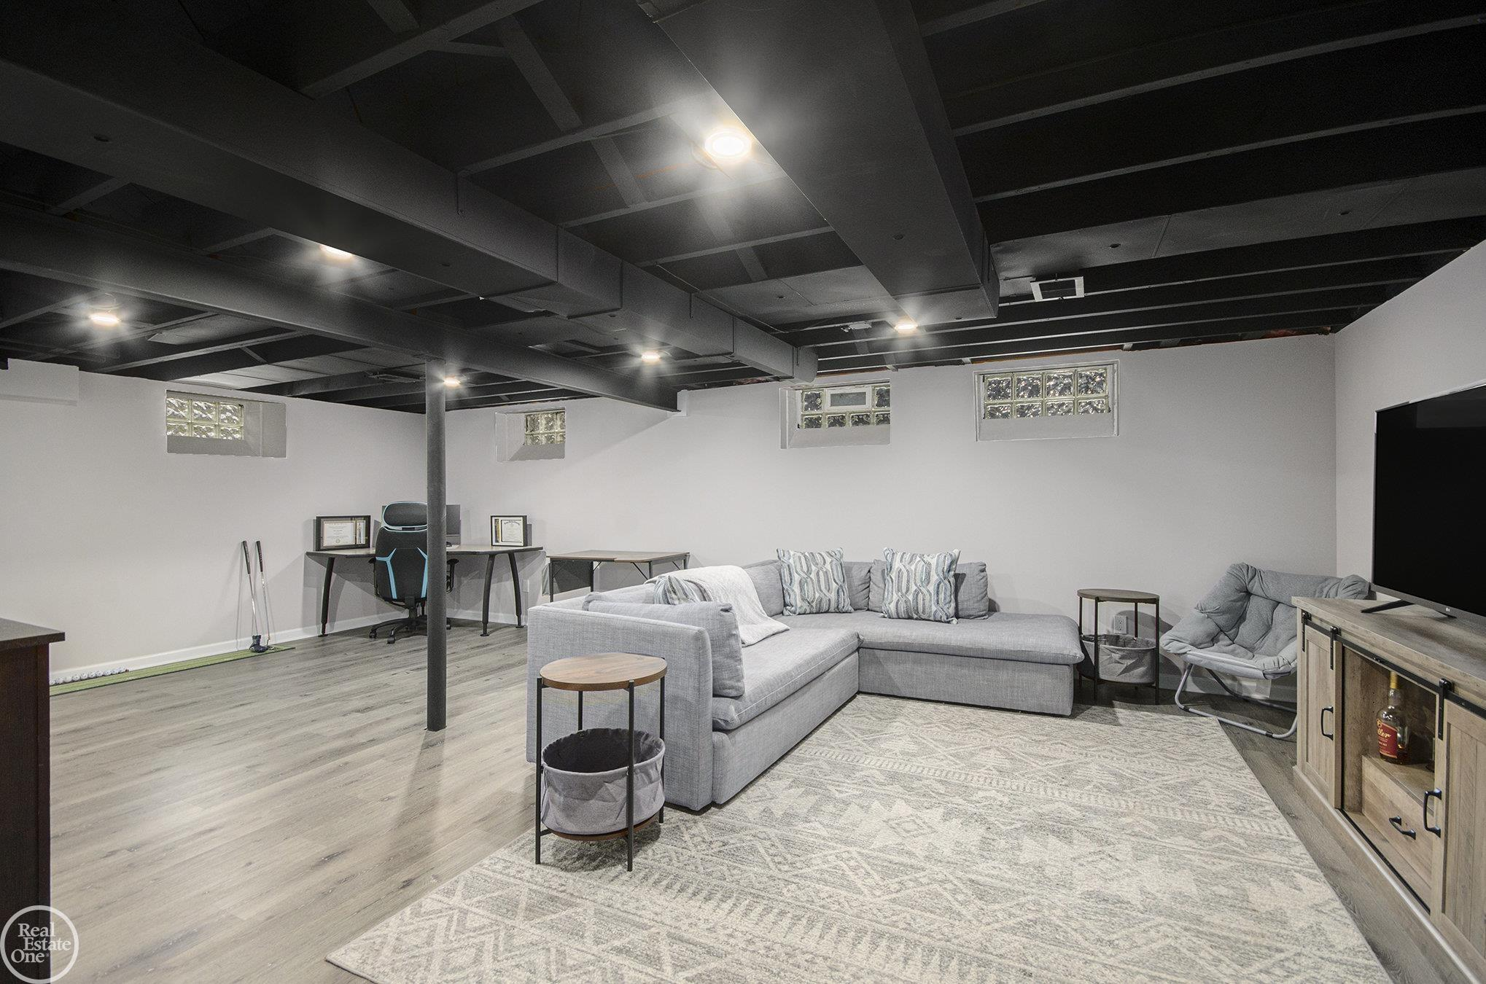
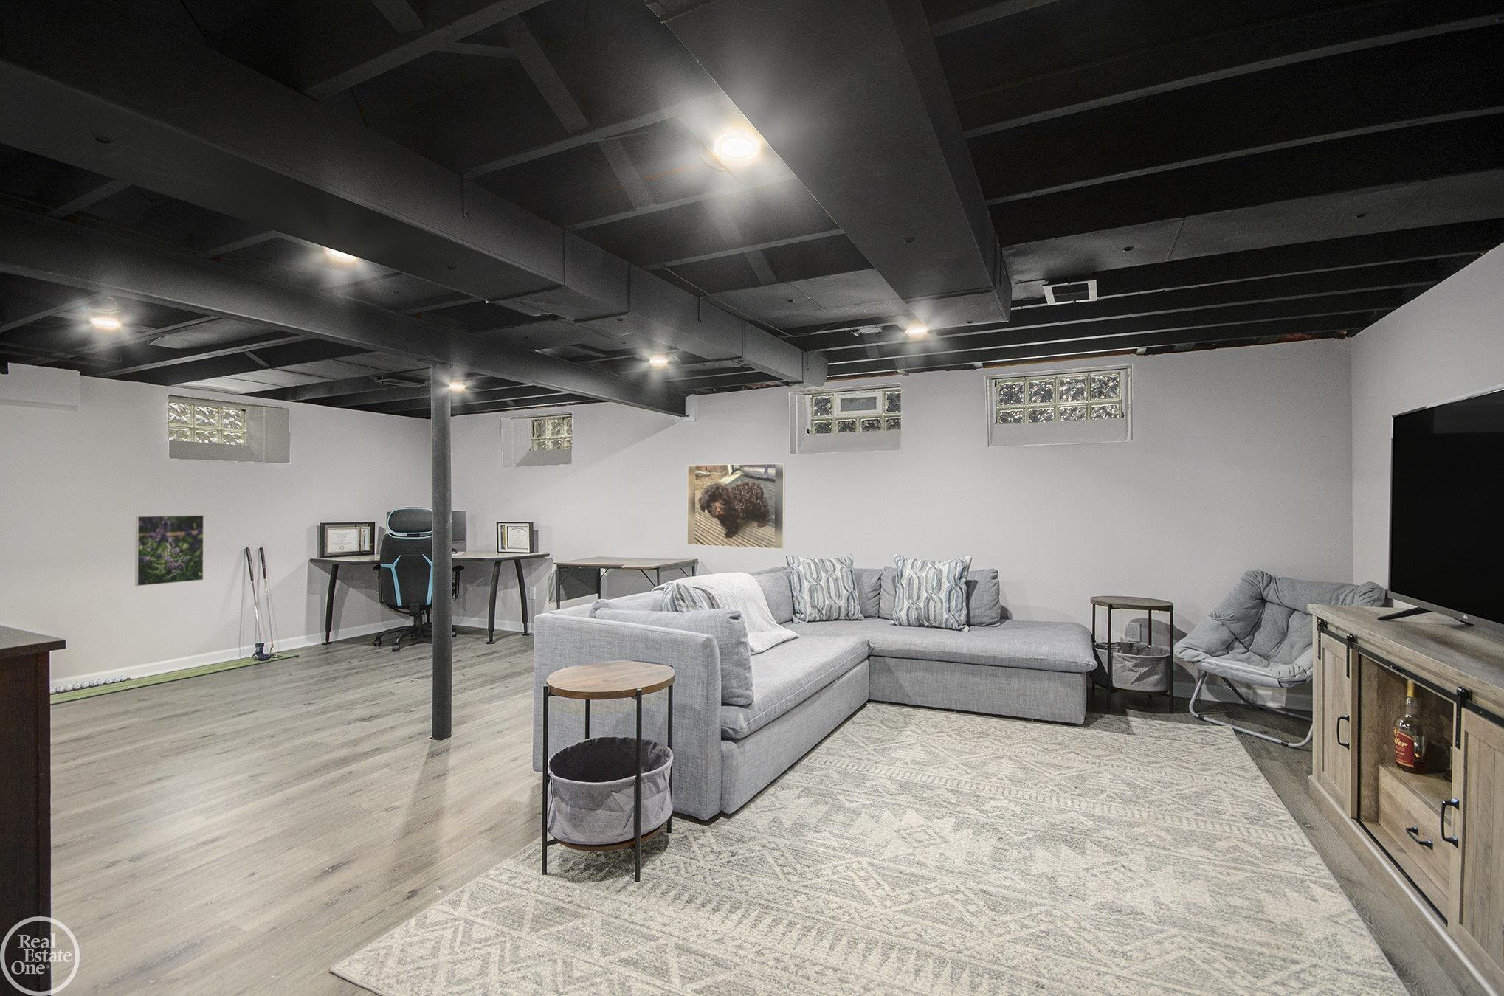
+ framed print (170, 549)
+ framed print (735, 506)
